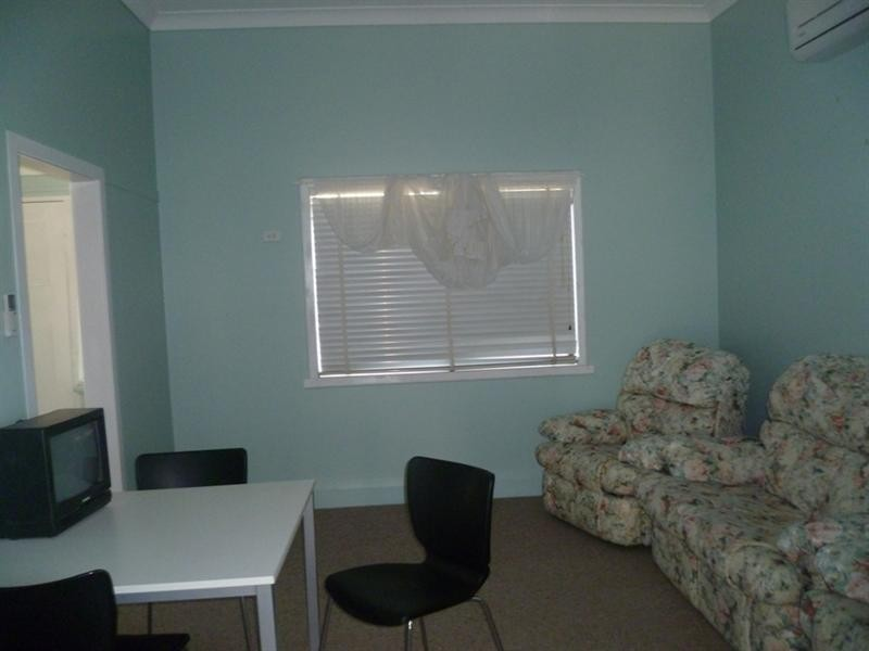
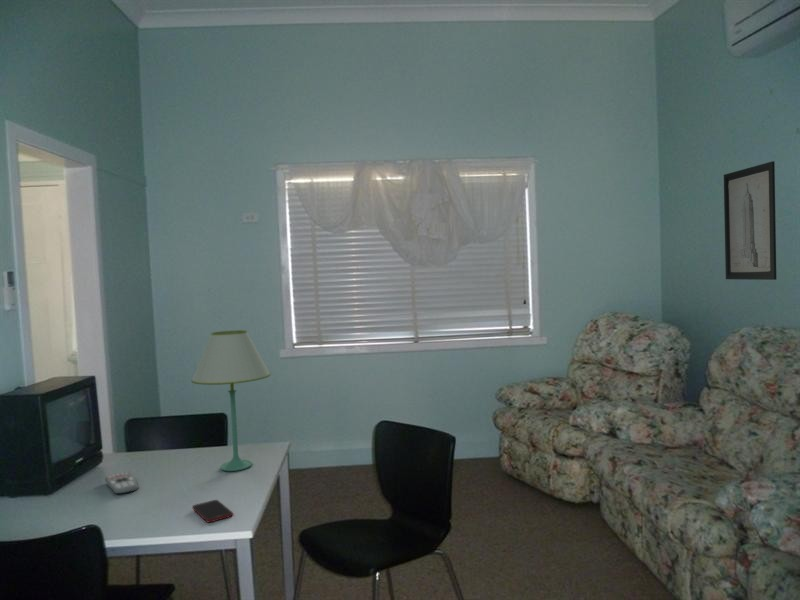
+ remote control (122, 483)
+ table lamp (232, 399)
+ wall art (748, 224)
+ cell phone (212, 510)
